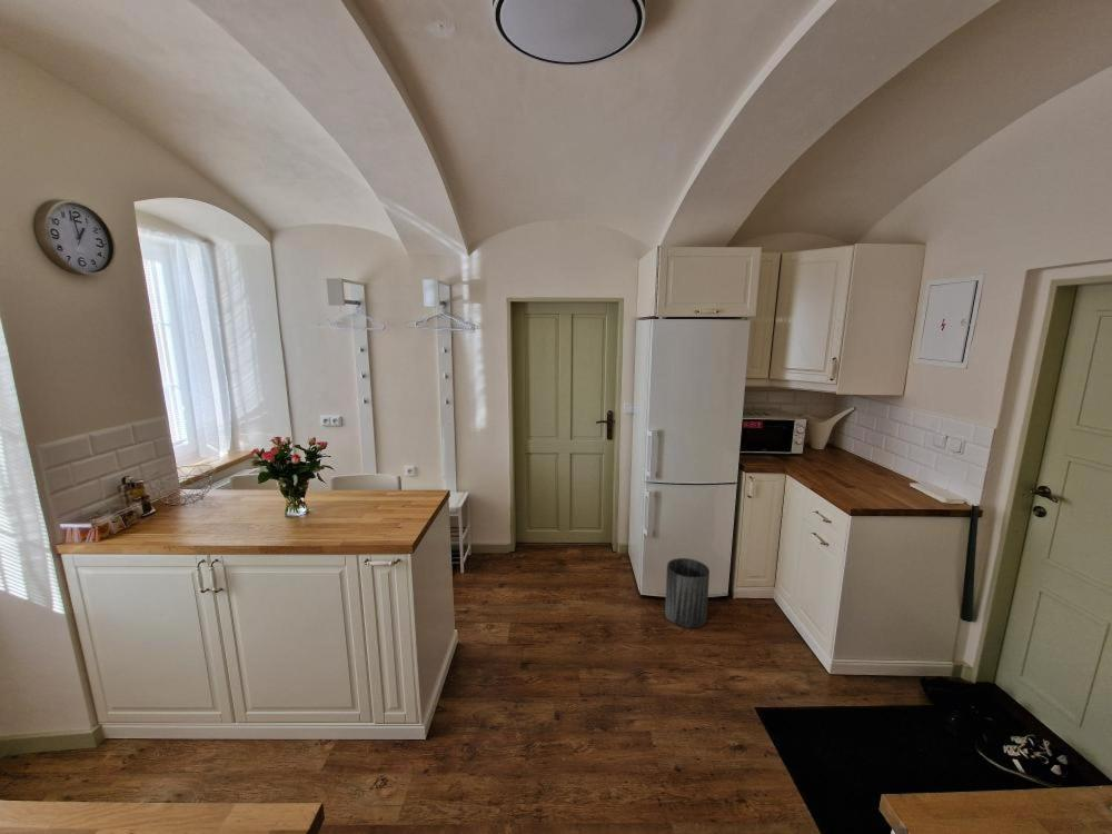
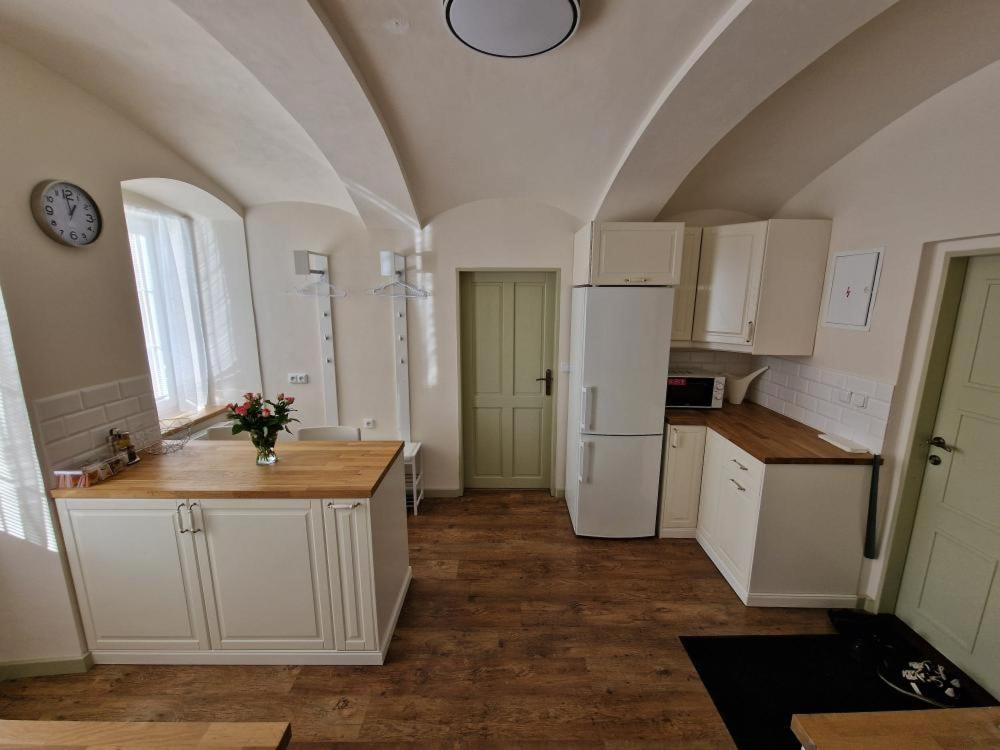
- trash can (686, 592)
